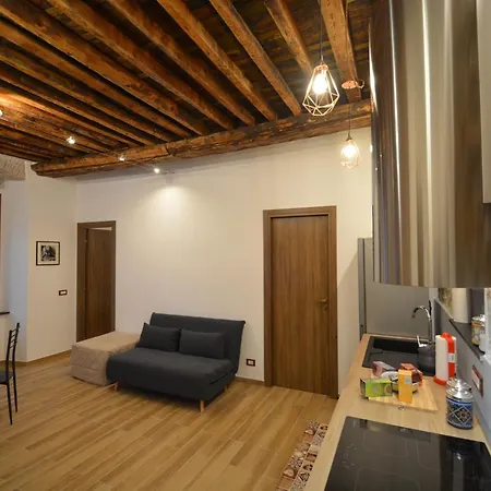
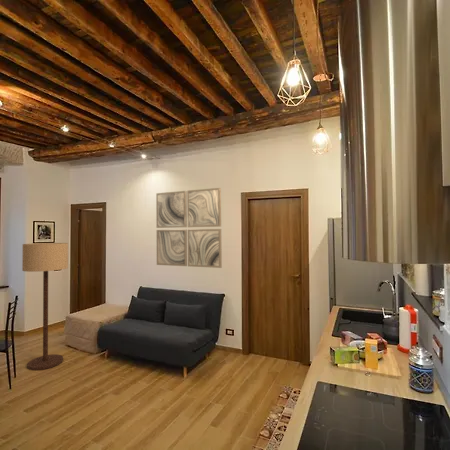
+ wall art (186, 229)
+ floor lamp (45, 303)
